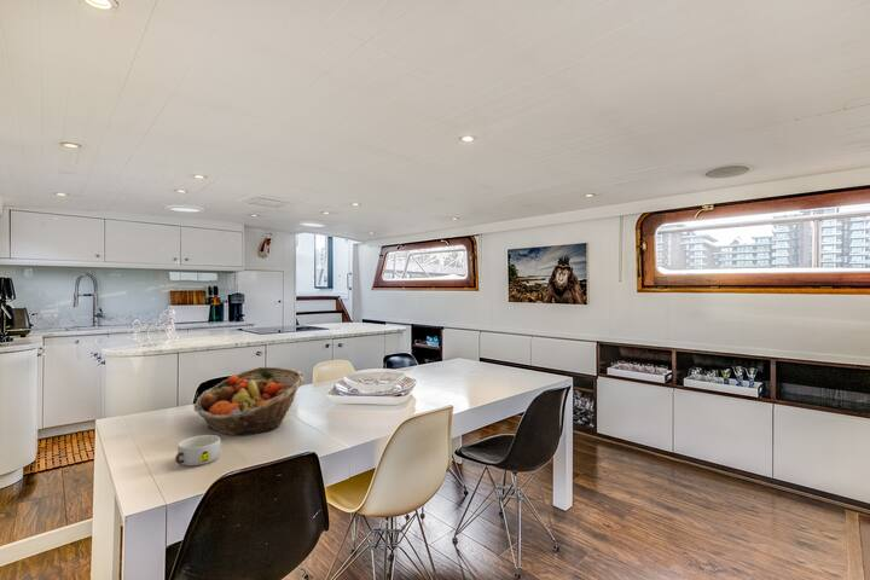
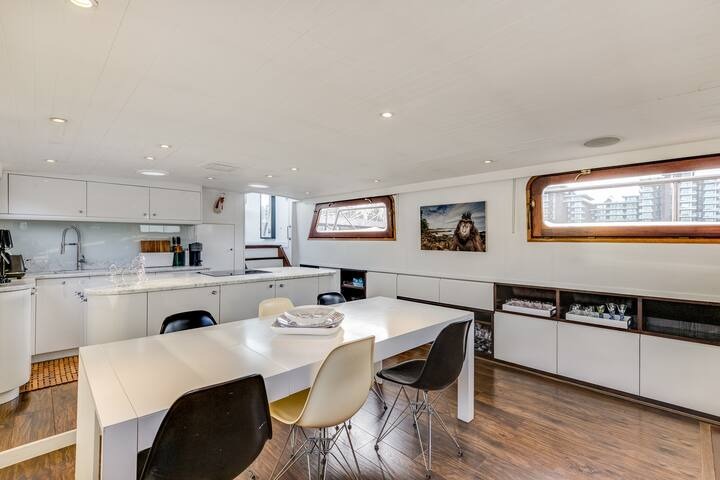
- bowl (196, 451)
- fruit basket (250, 398)
